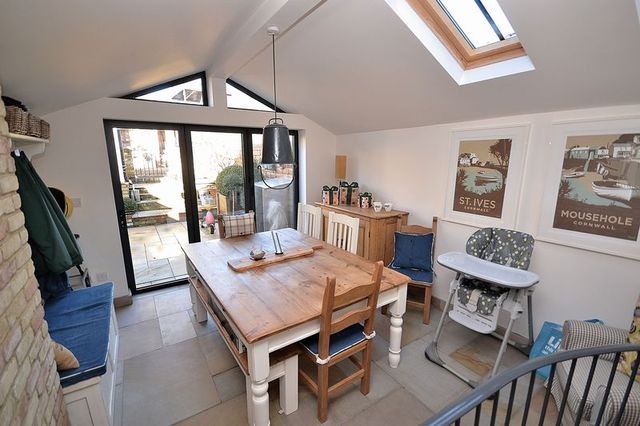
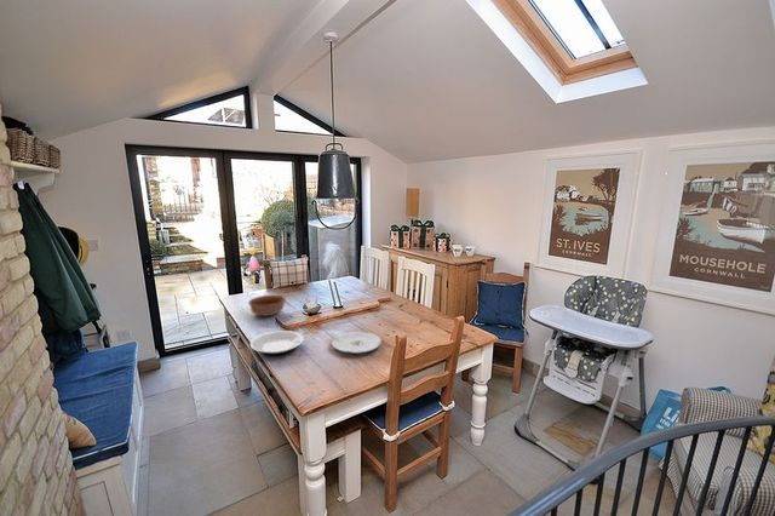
+ plate (277, 344)
+ plate (356, 343)
+ bowl (268, 306)
